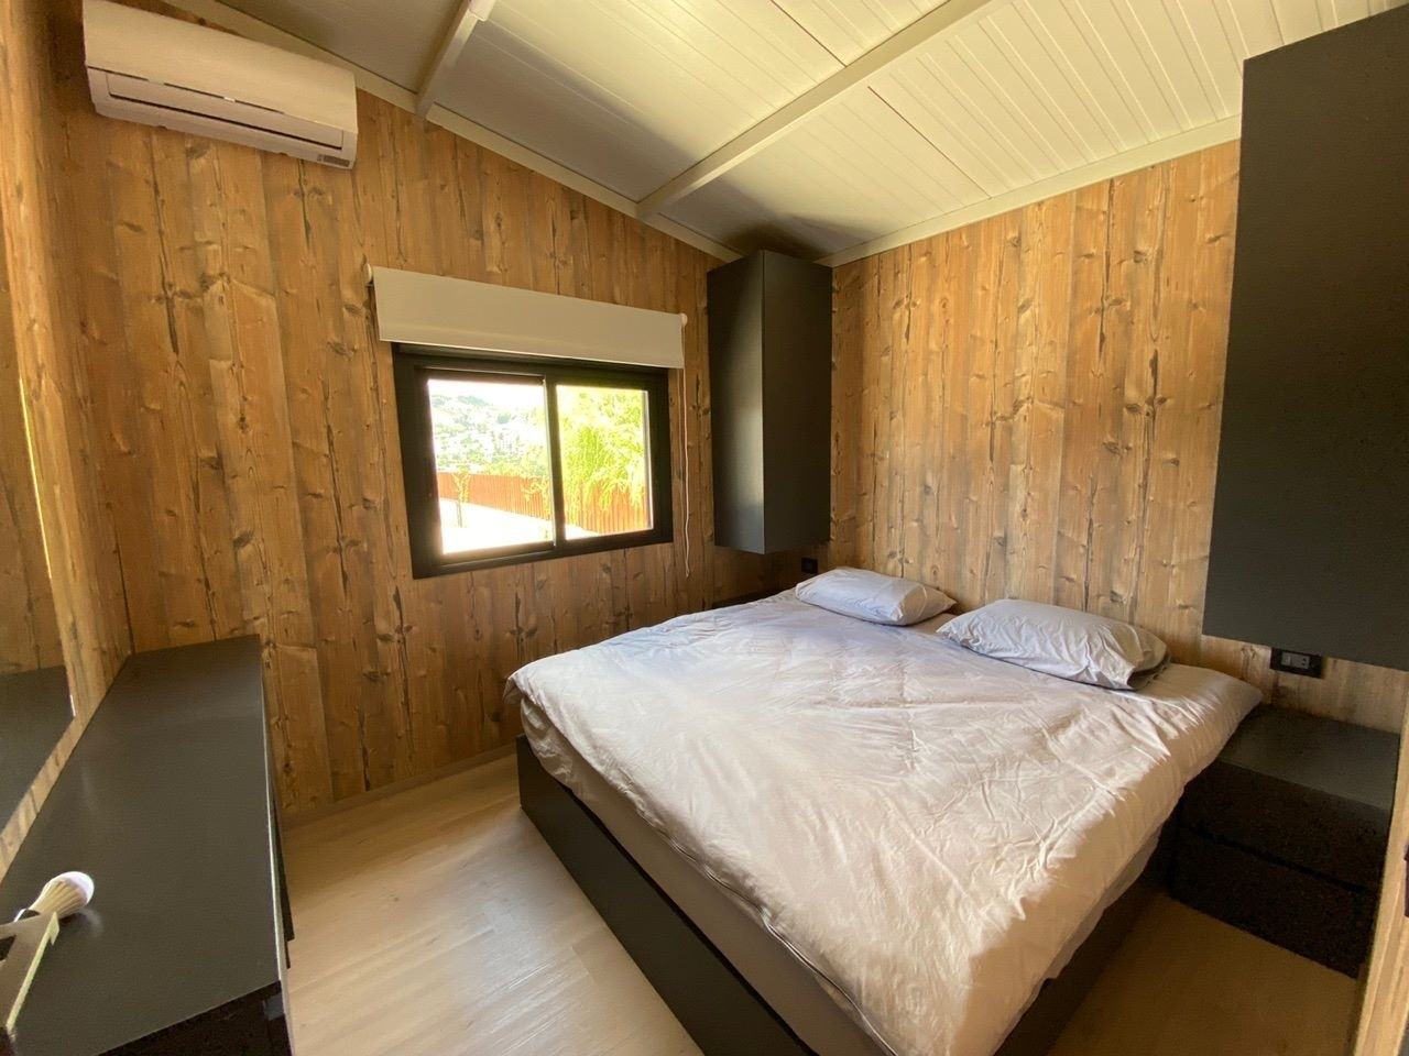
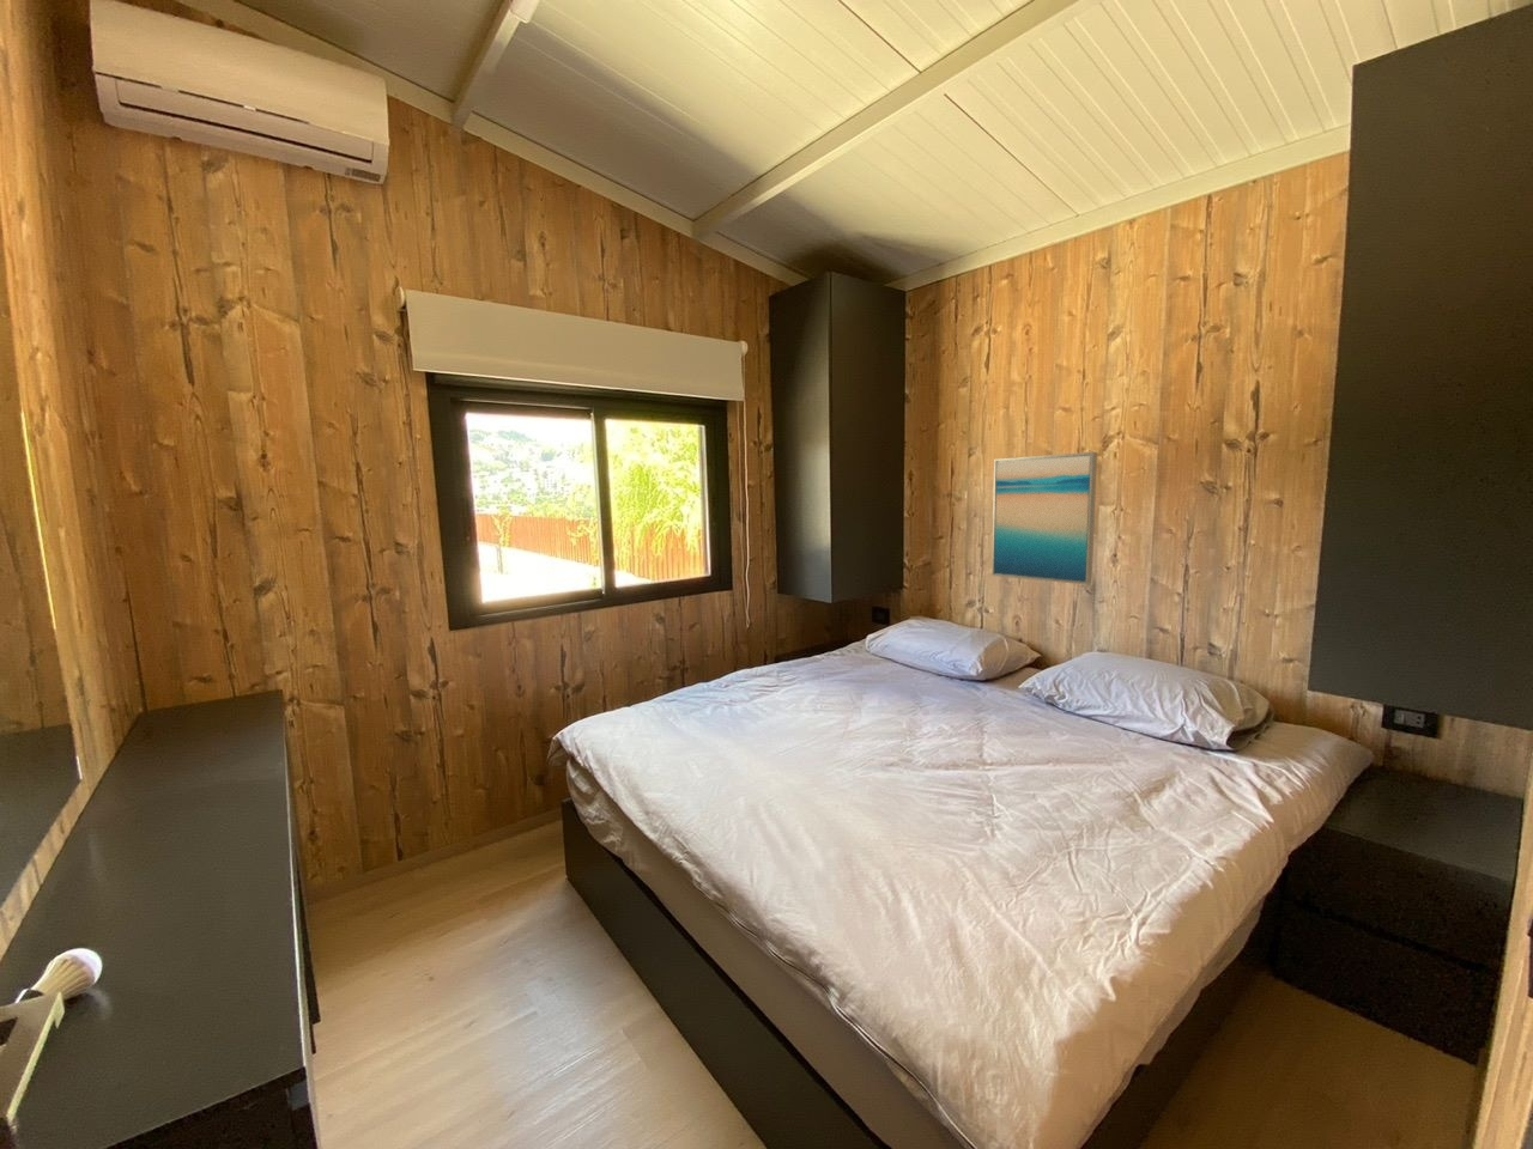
+ wall art (1039, 518)
